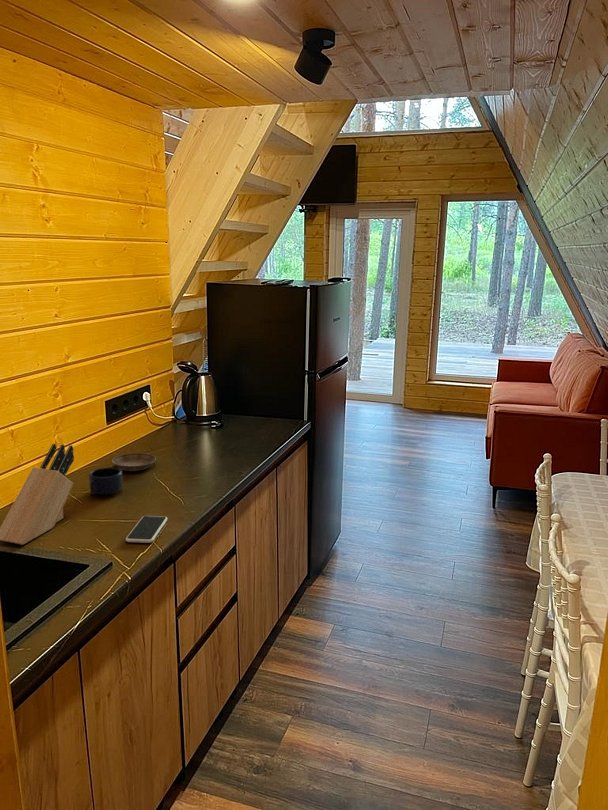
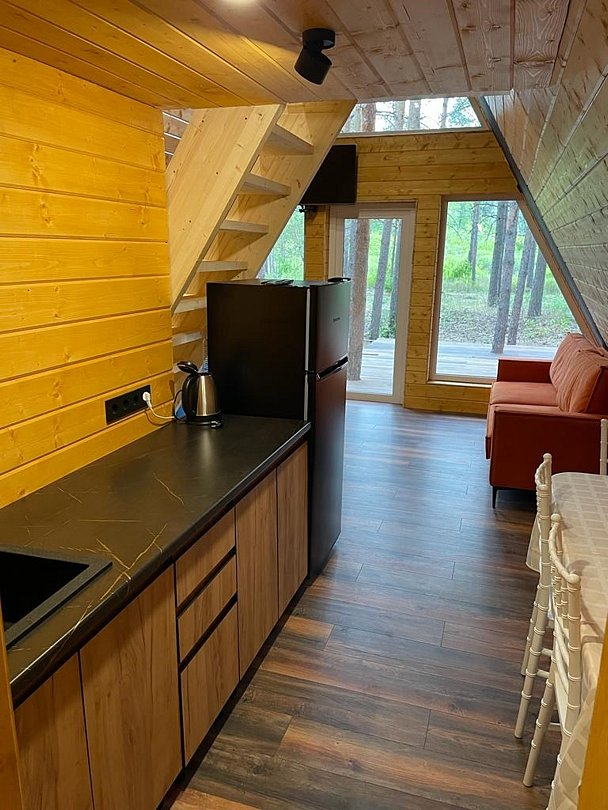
- mug (103, 483)
- knife block (39, 489)
- smartphone (147, 528)
- saucer (134, 462)
